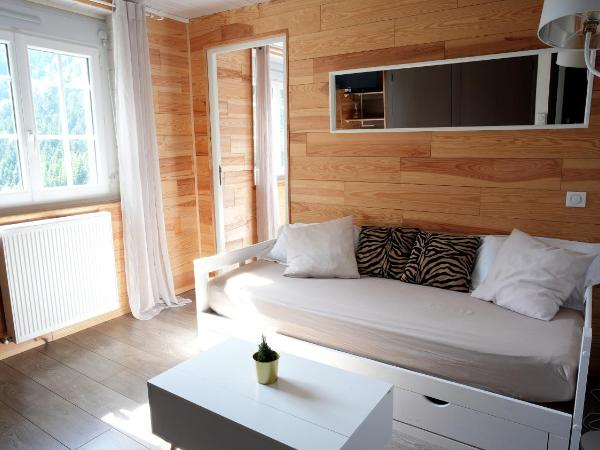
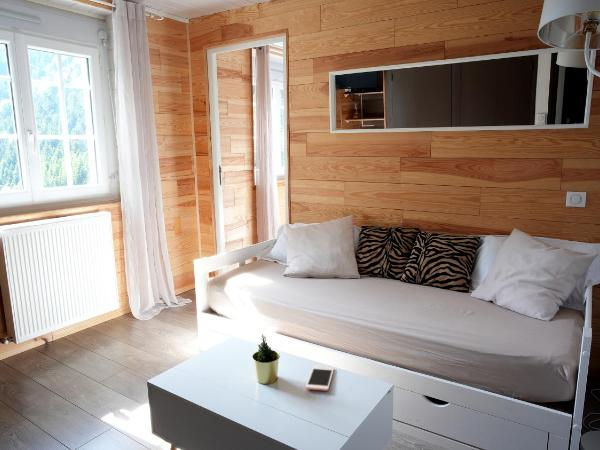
+ cell phone (320, 377)
